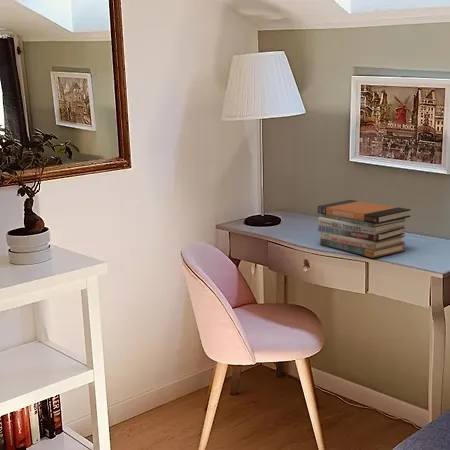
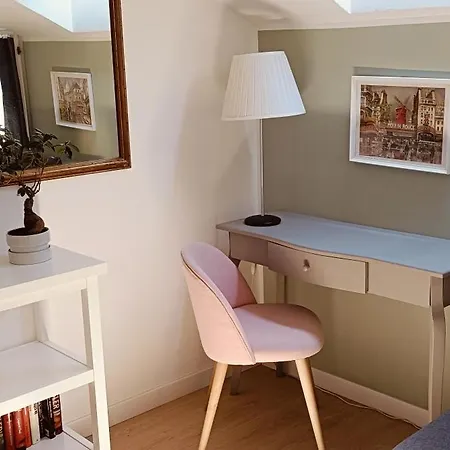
- book stack (361, 227)
